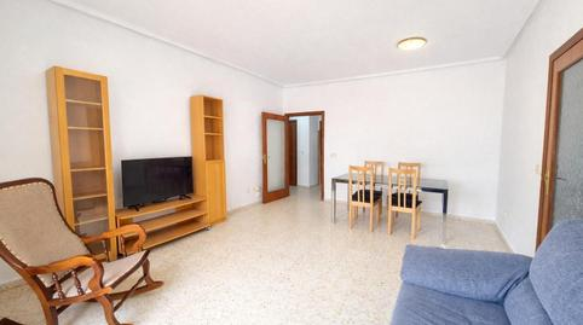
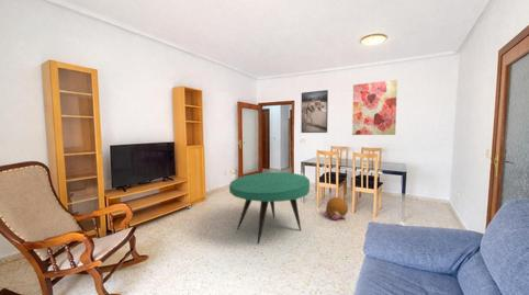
+ plush toy (336, 207)
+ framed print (314, 112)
+ coffee table (270, 203)
+ wall art (373, 109)
